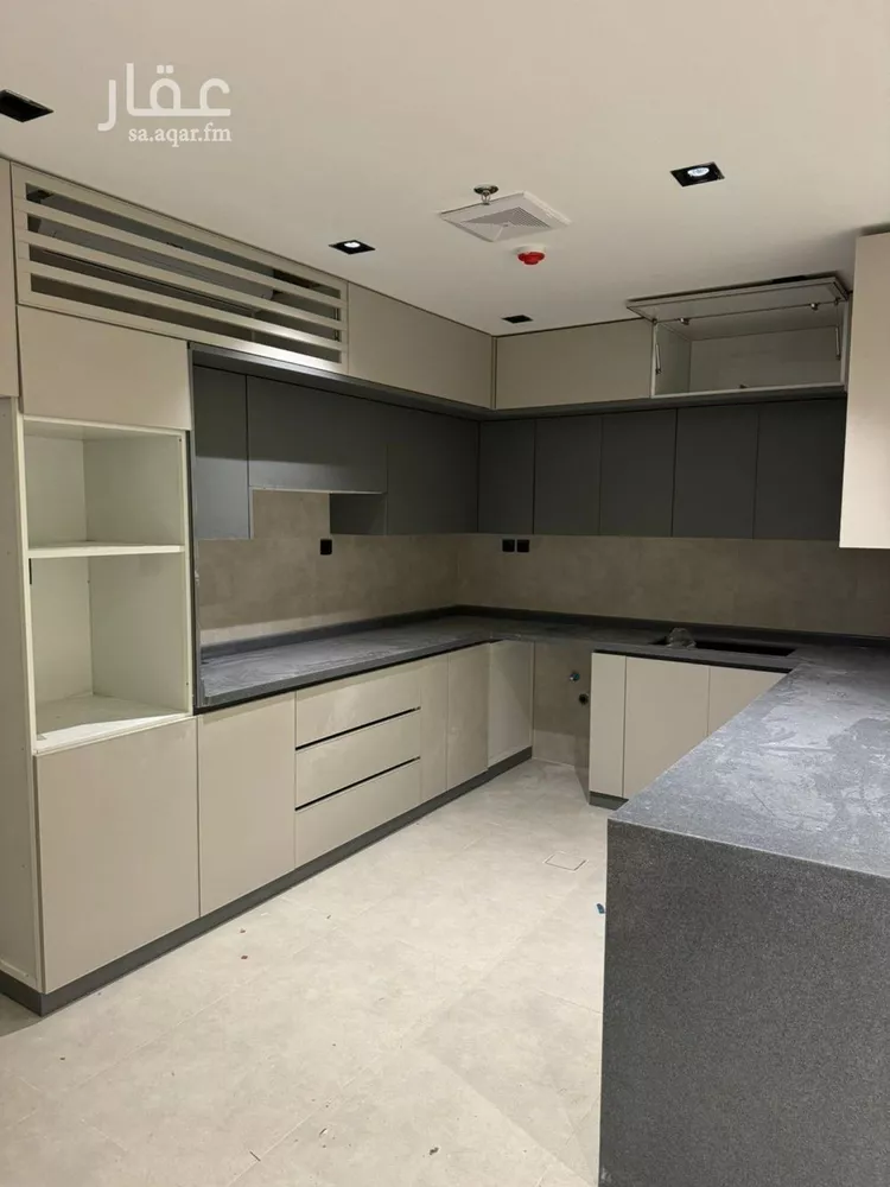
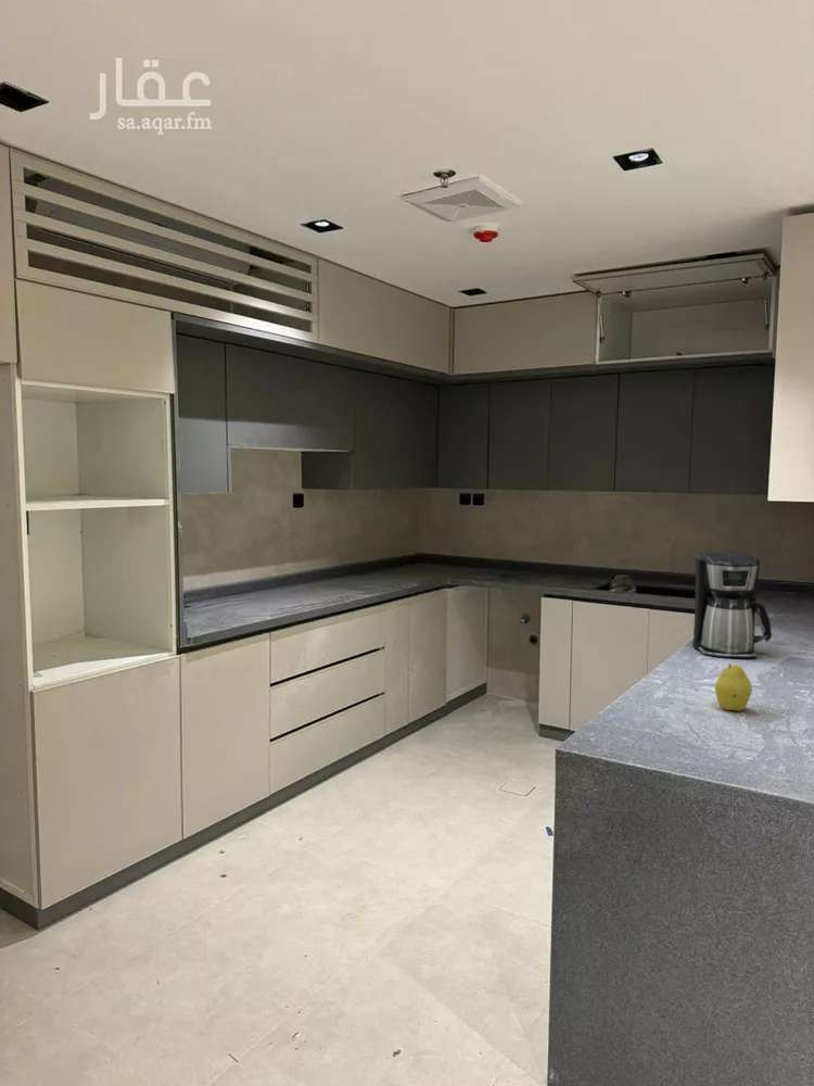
+ fruit (733, 686)
+ coffee maker (732, 602)
